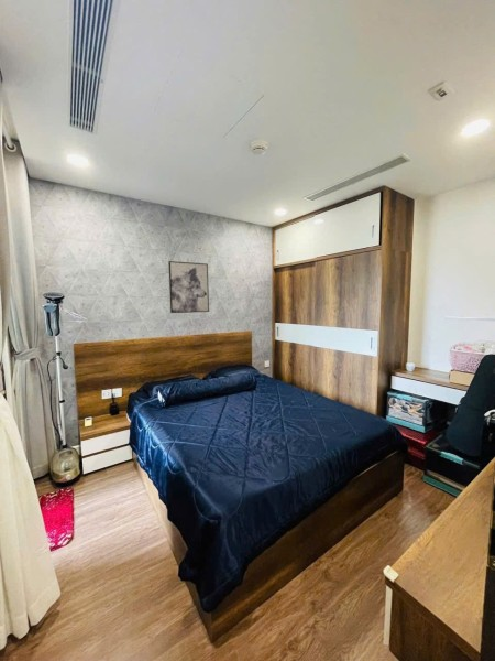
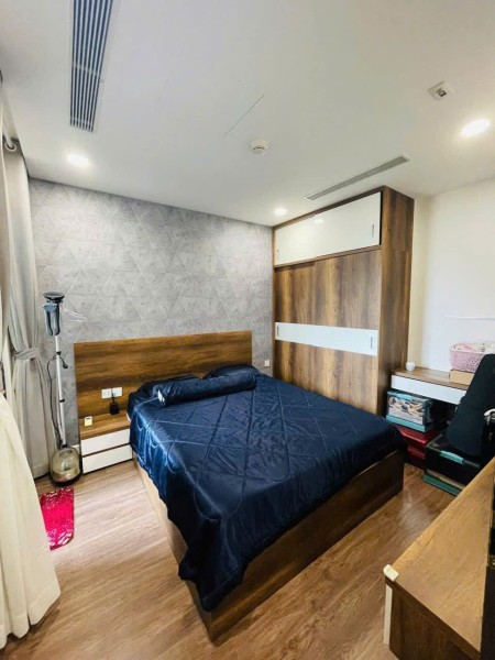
- wall art (189, 288)
